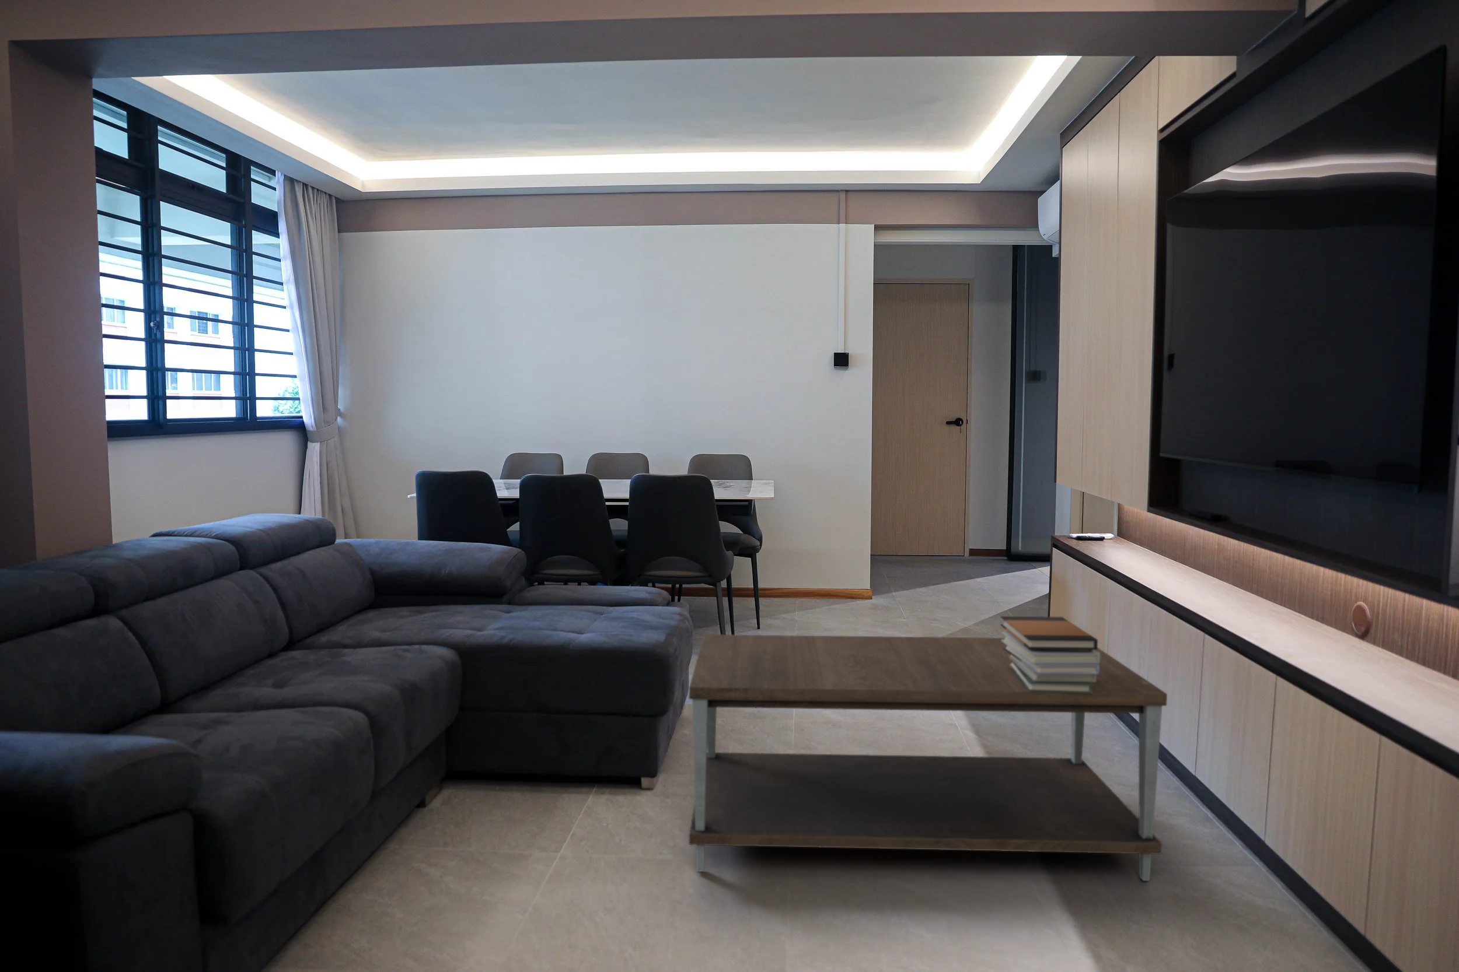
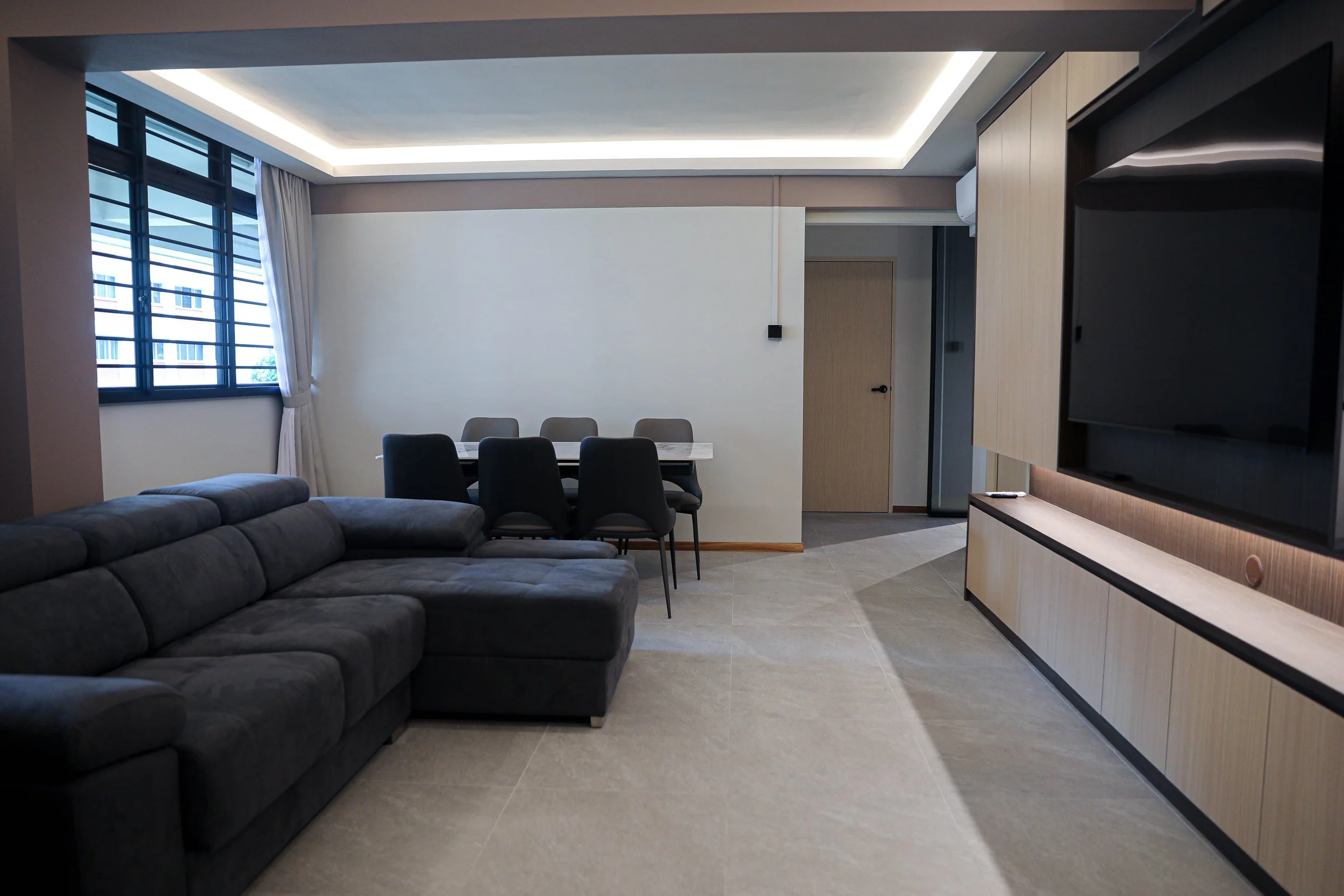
- coffee table (904, 755)
- book stack (1048, 652)
